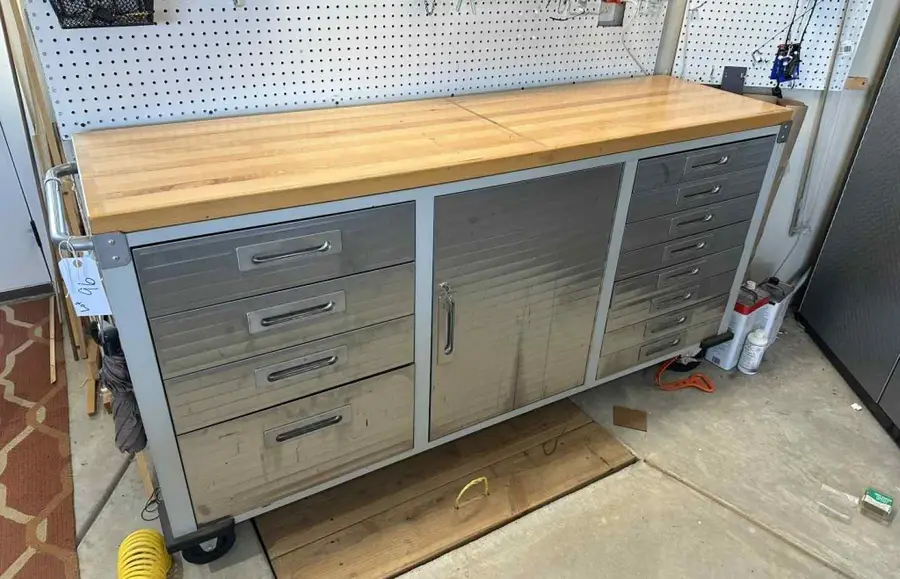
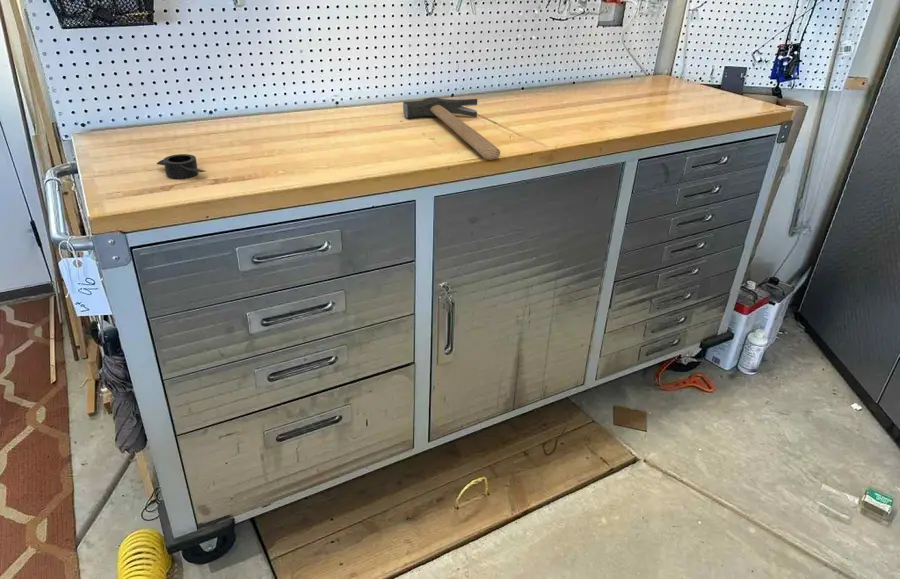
+ duct tape (181, 166)
+ claw hammer (463, 124)
